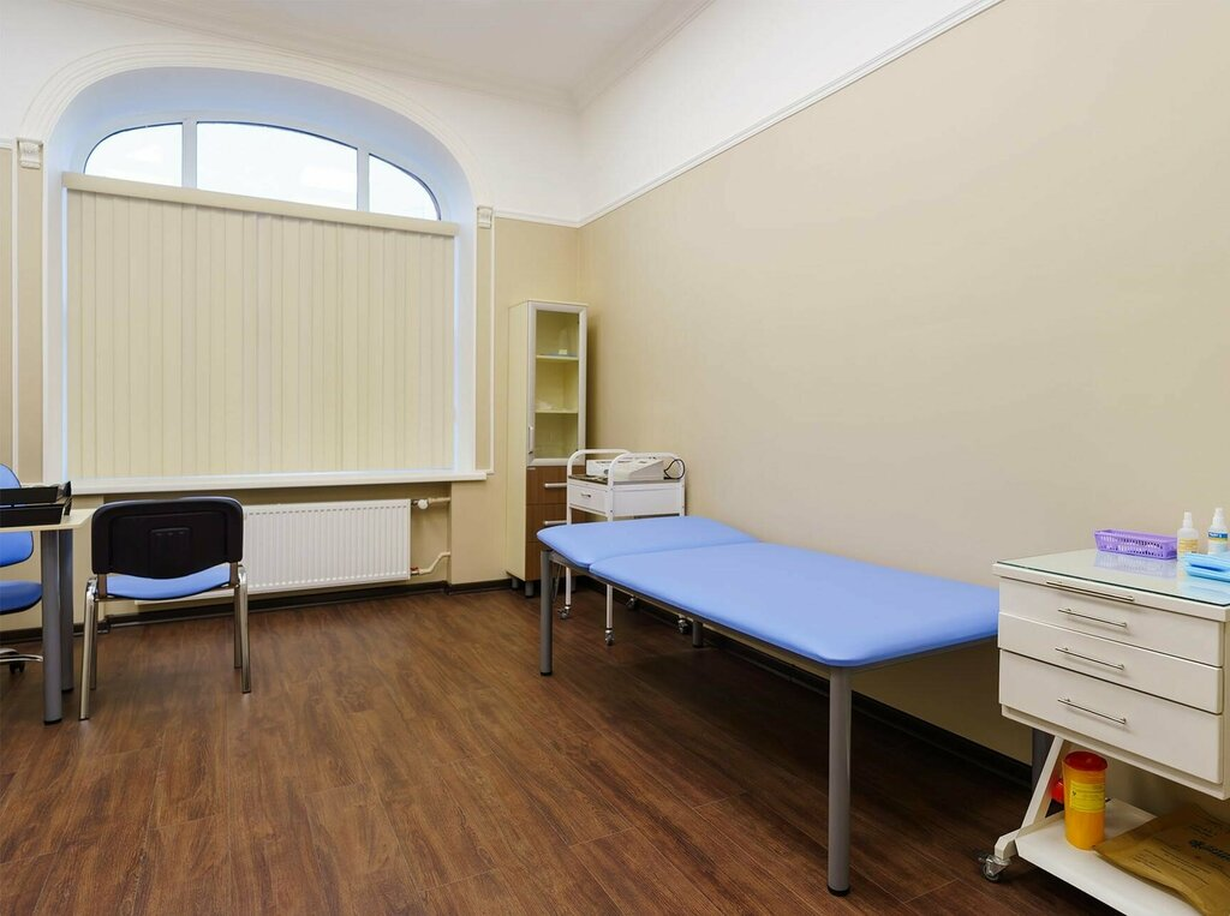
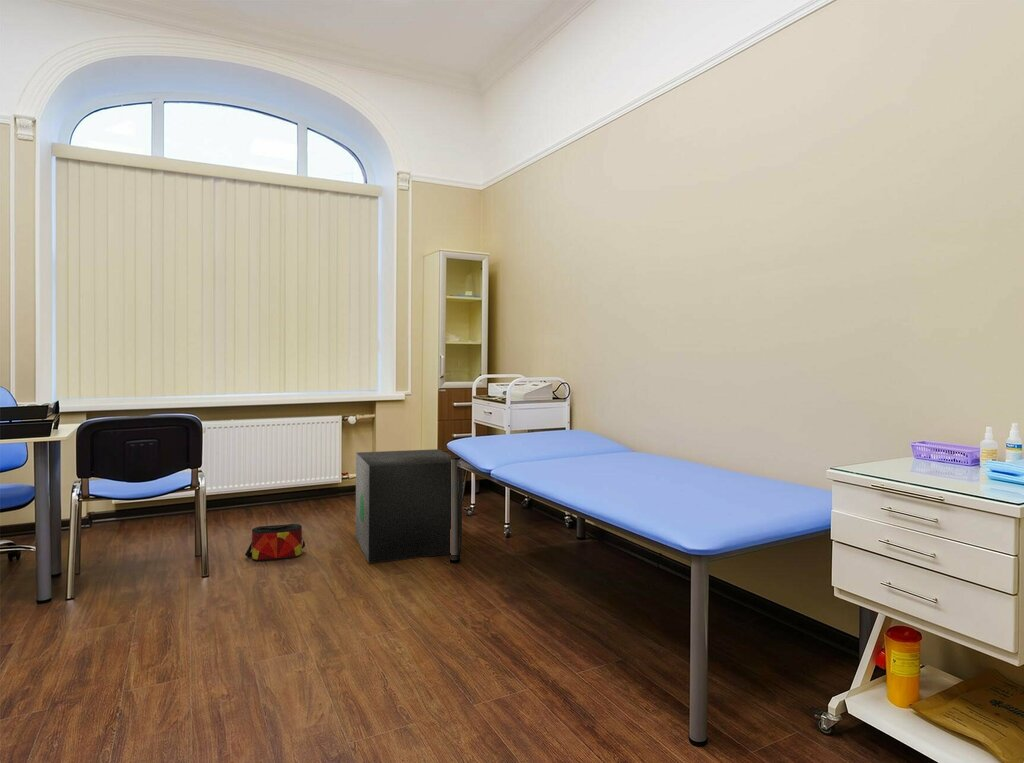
+ bag (275, 540)
+ storage bin (406, 500)
